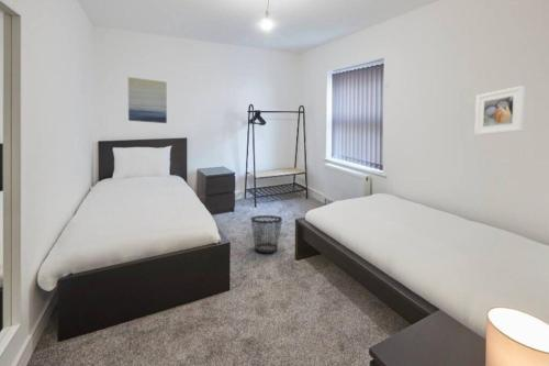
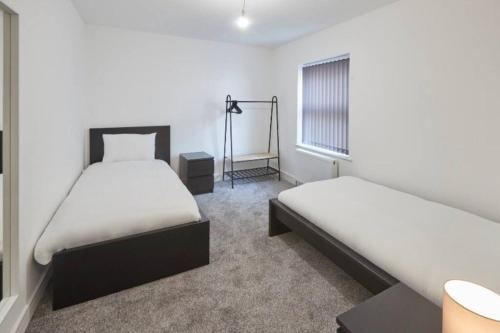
- wastebasket (266, 233)
- wall art (147, 100)
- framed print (497, 111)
